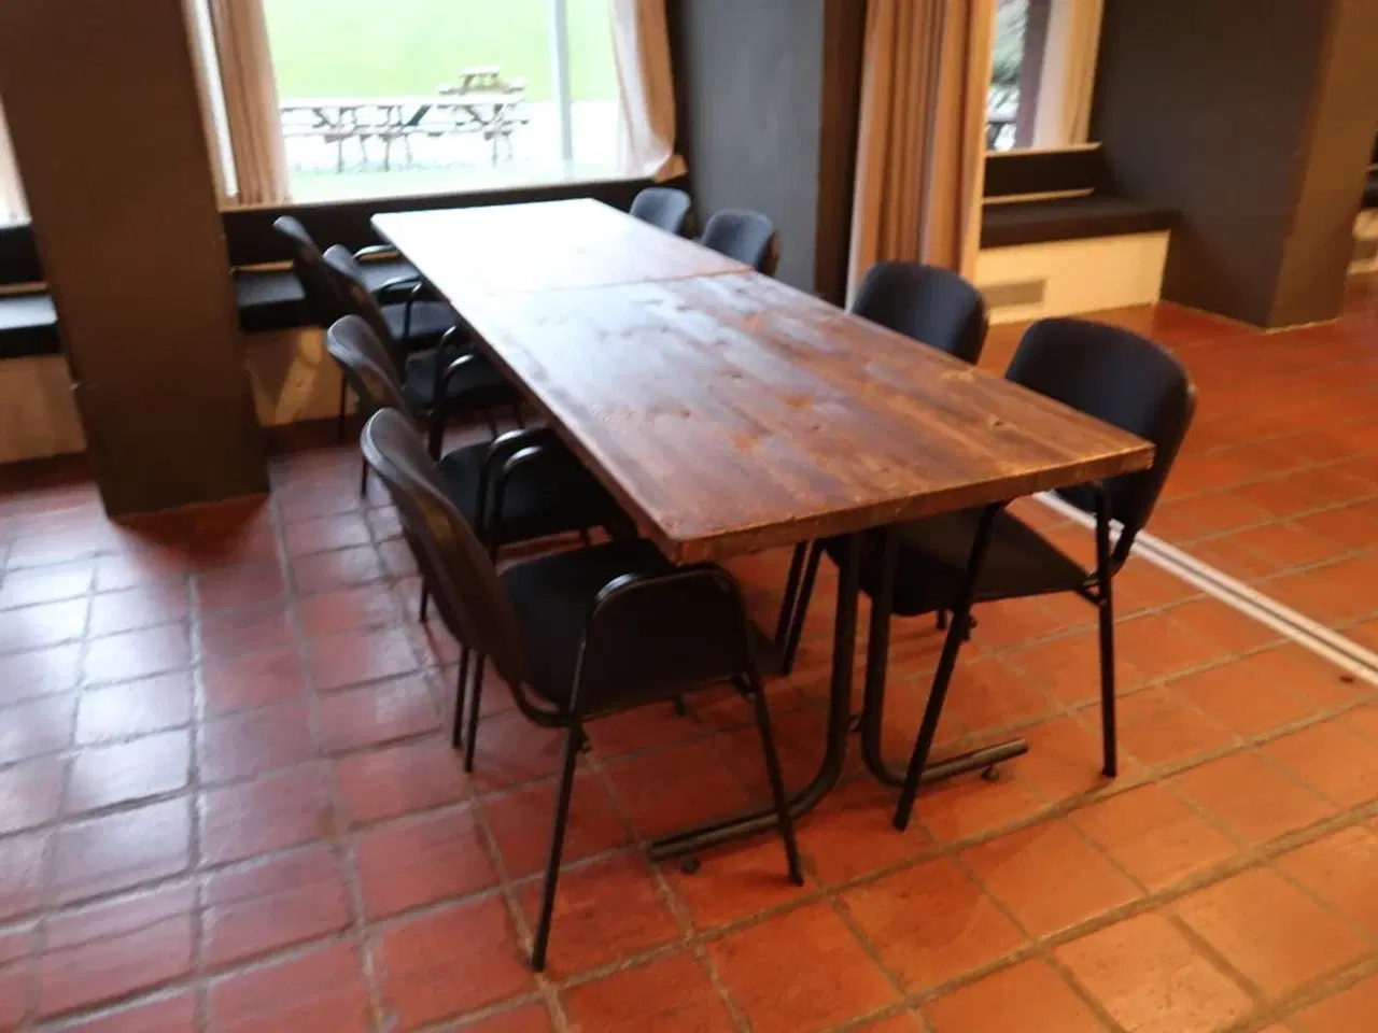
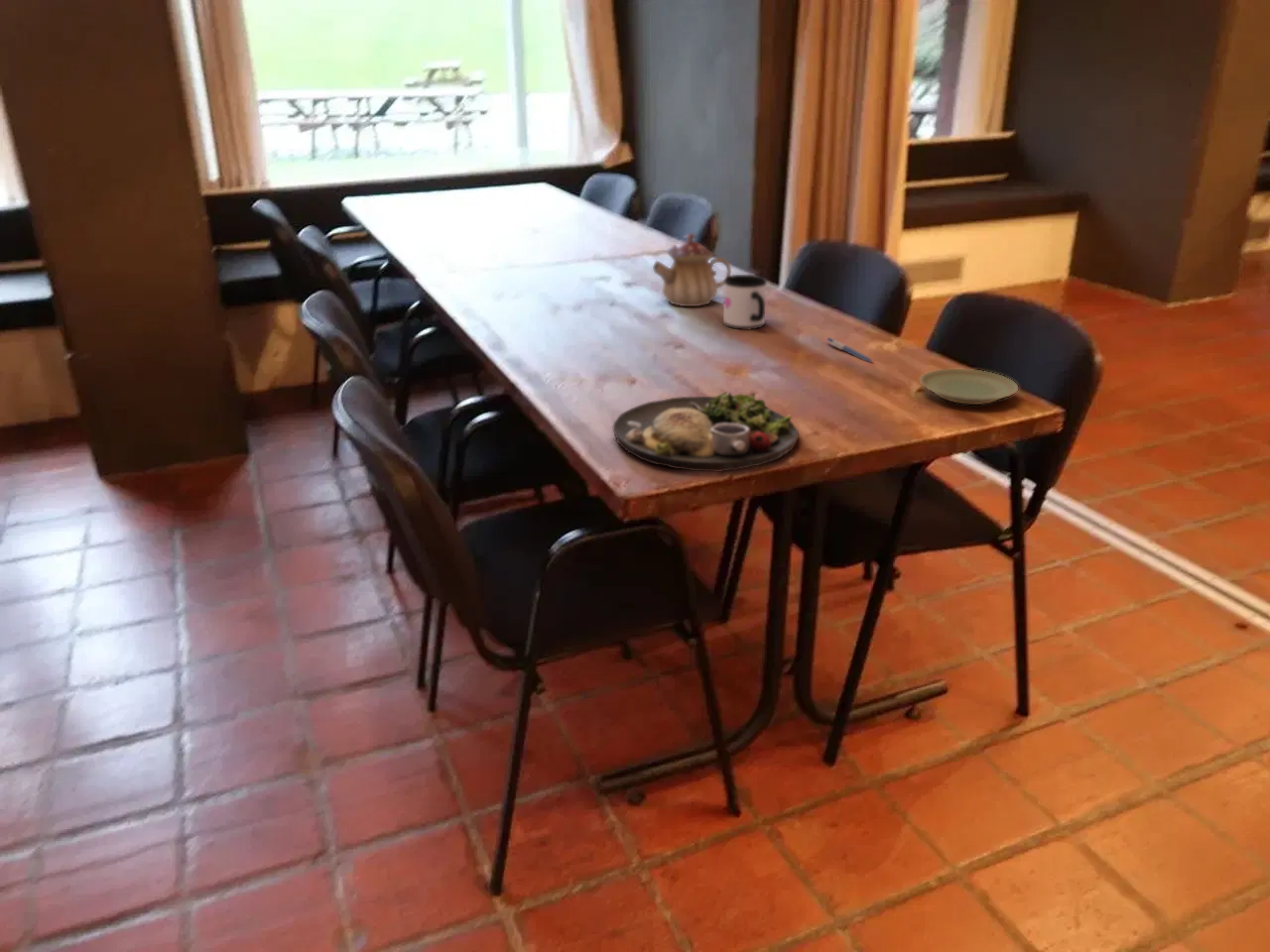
+ dinner plate (704, 416)
+ pen (847, 350)
+ teapot (694, 267)
+ plate (967, 388)
+ mug (748, 303)
